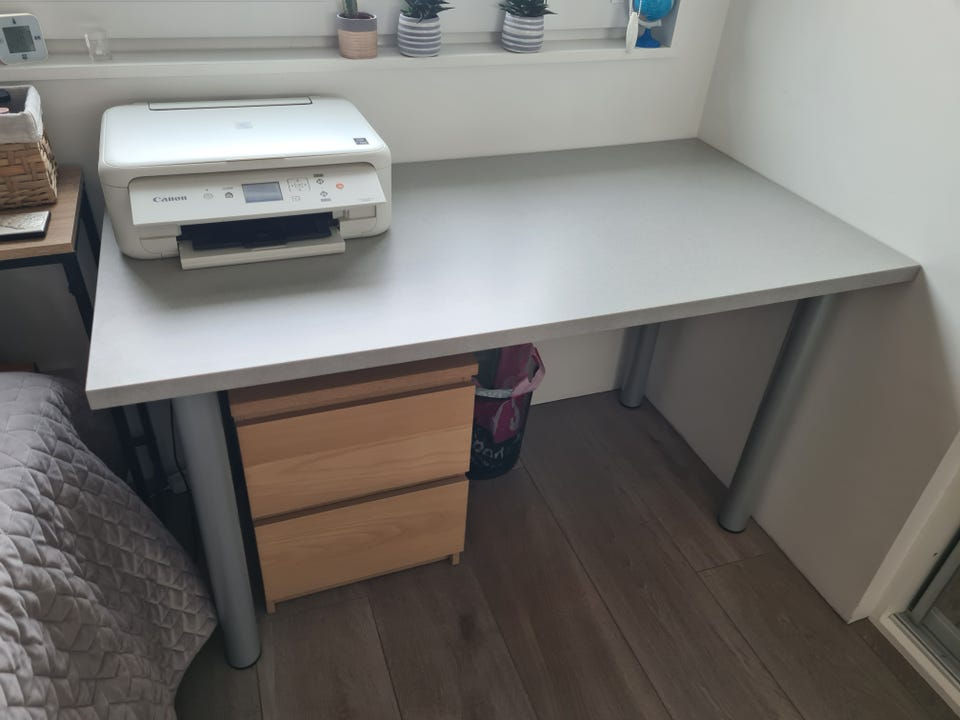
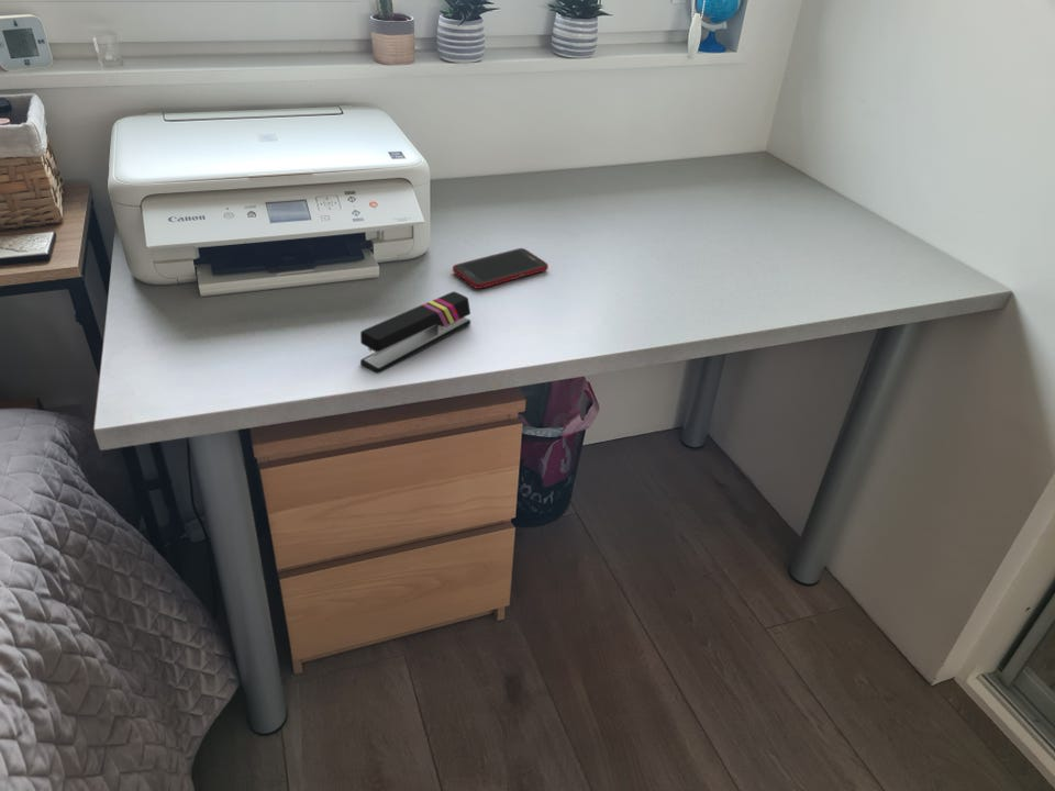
+ cell phone (500, 267)
+ stapler (418, 326)
